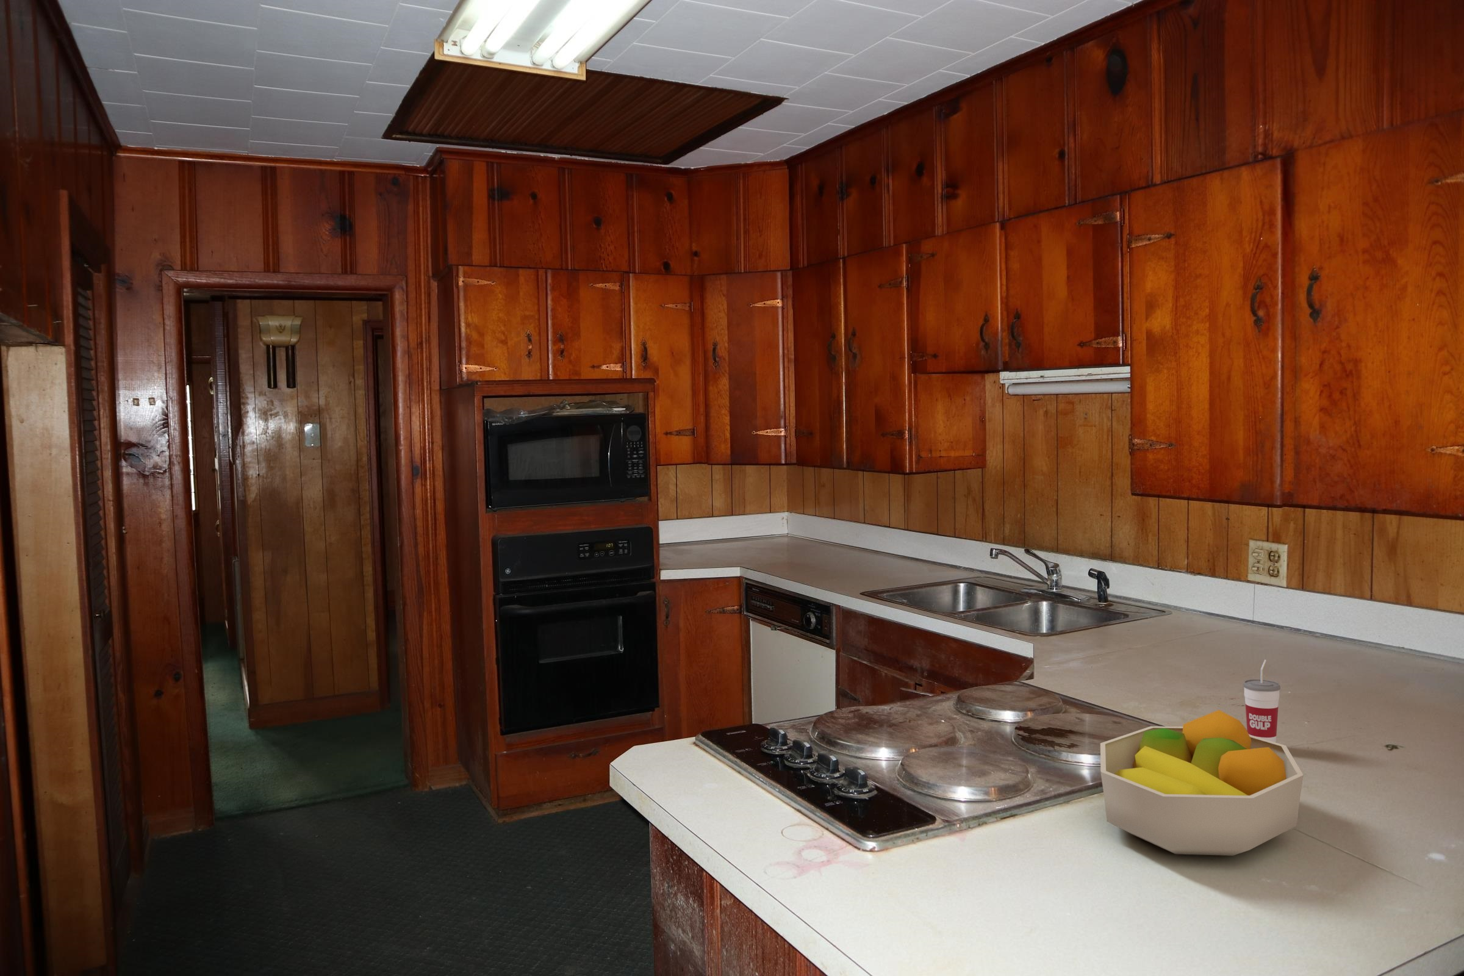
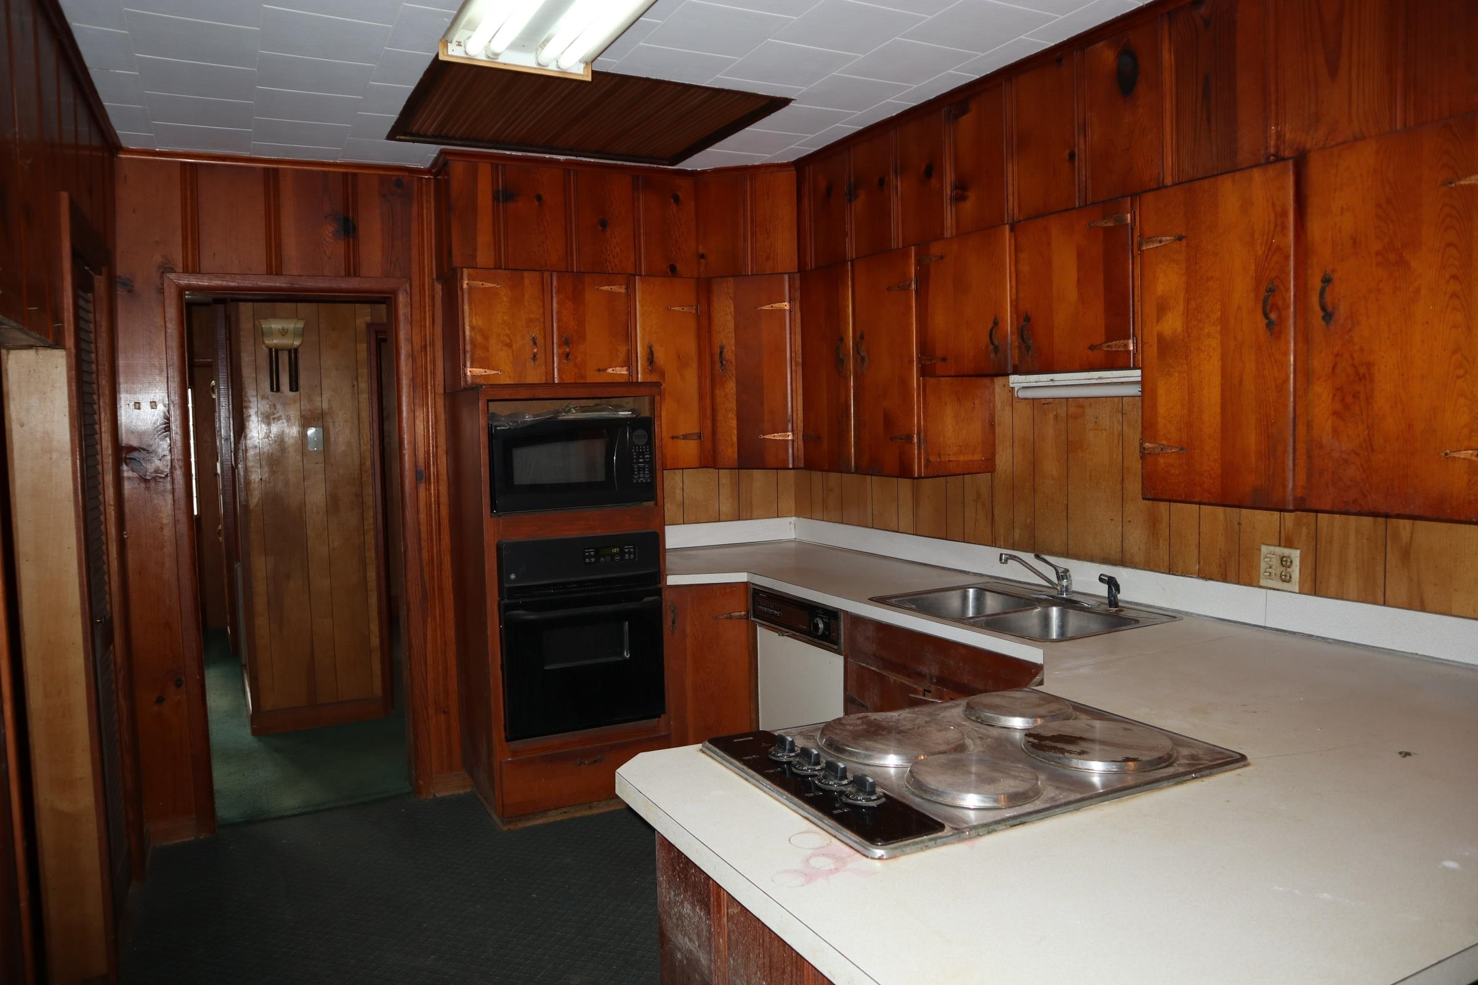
- cup (1261, 704)
- fruit bowl (1196, 776)
